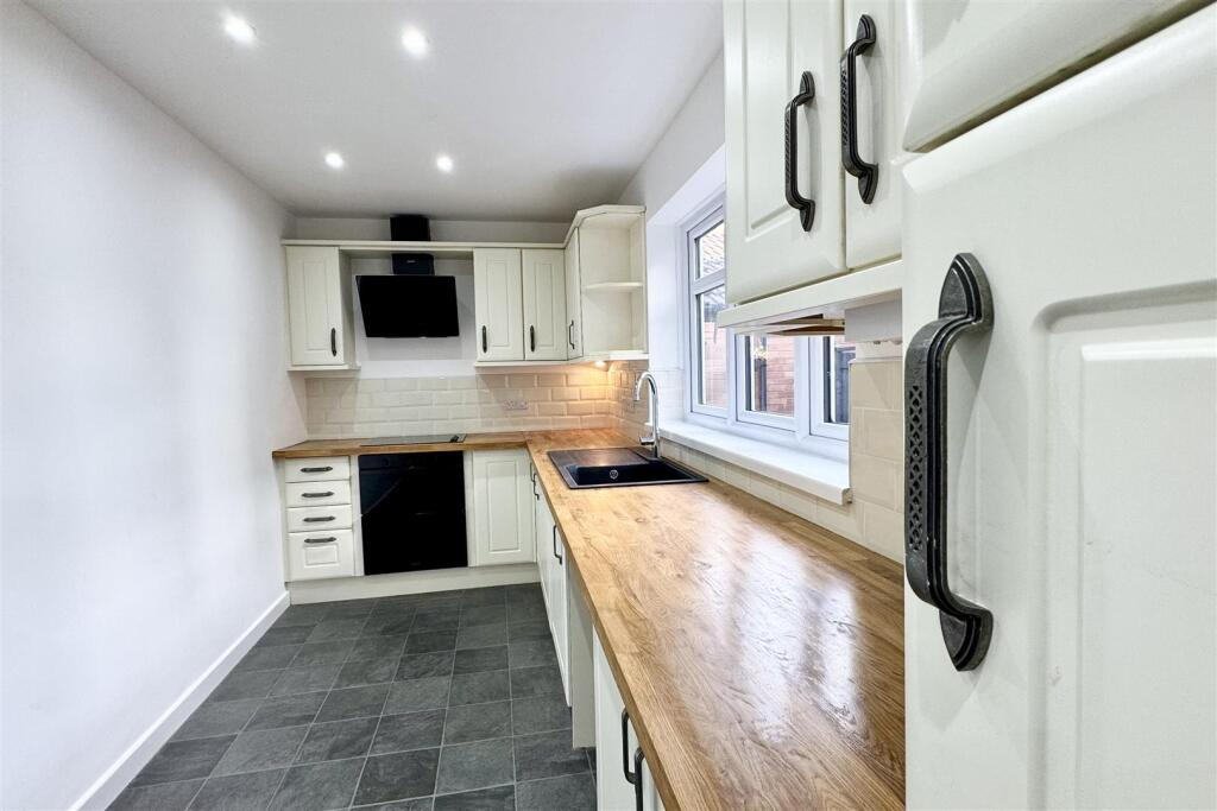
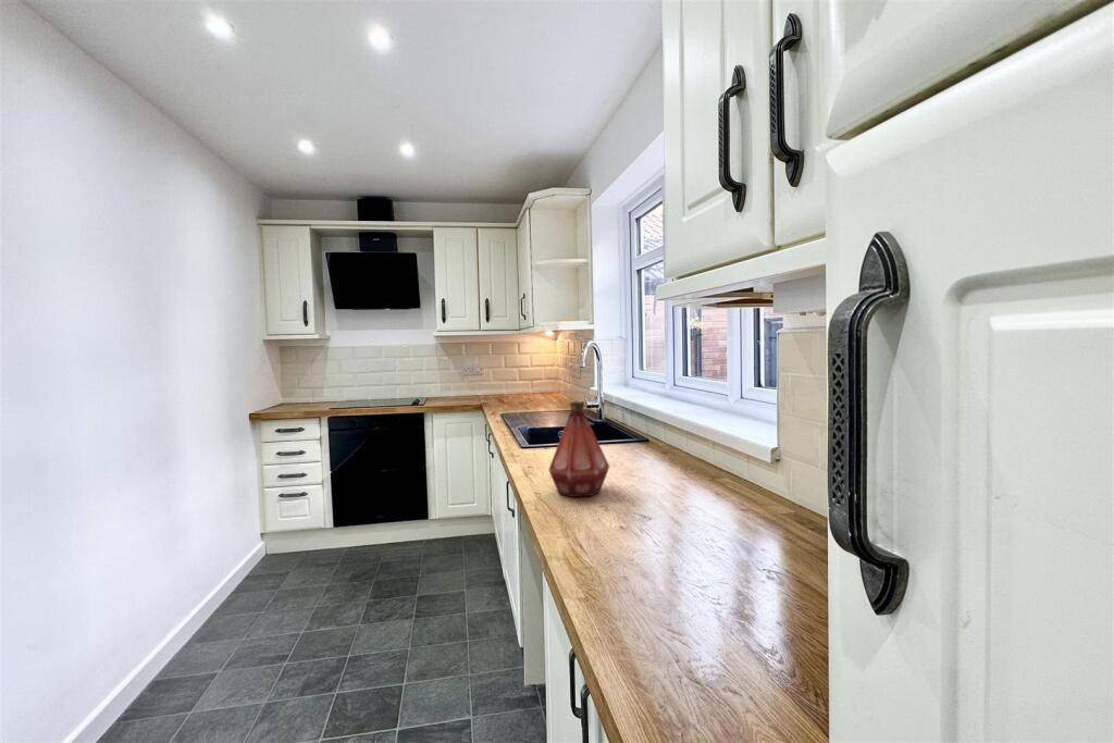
+ bottle (579, 446)
